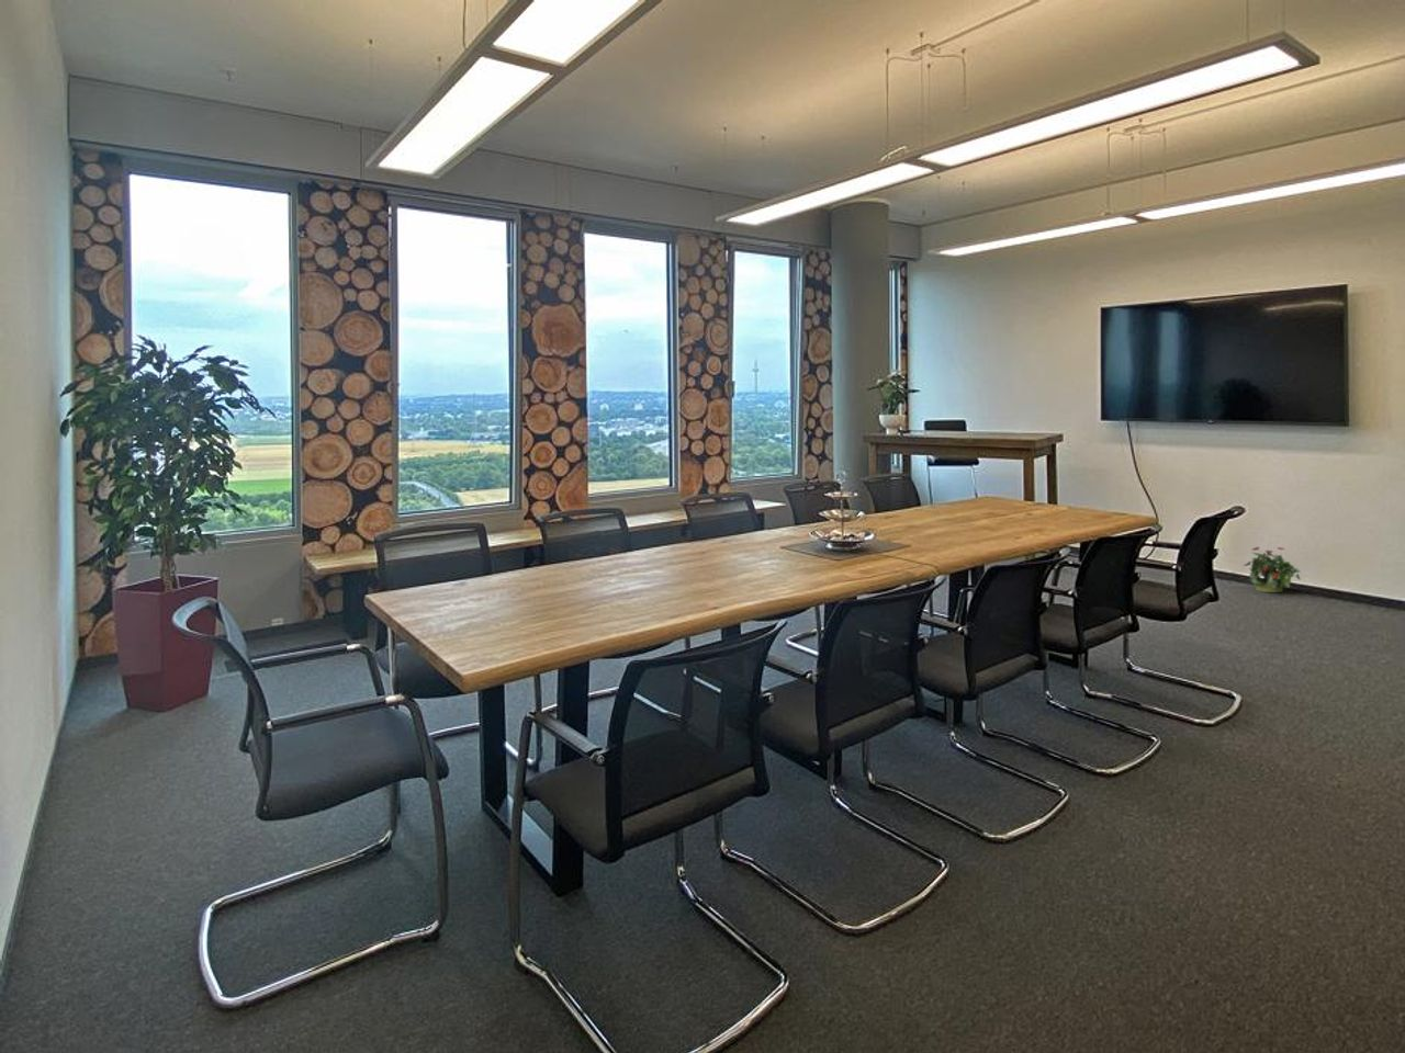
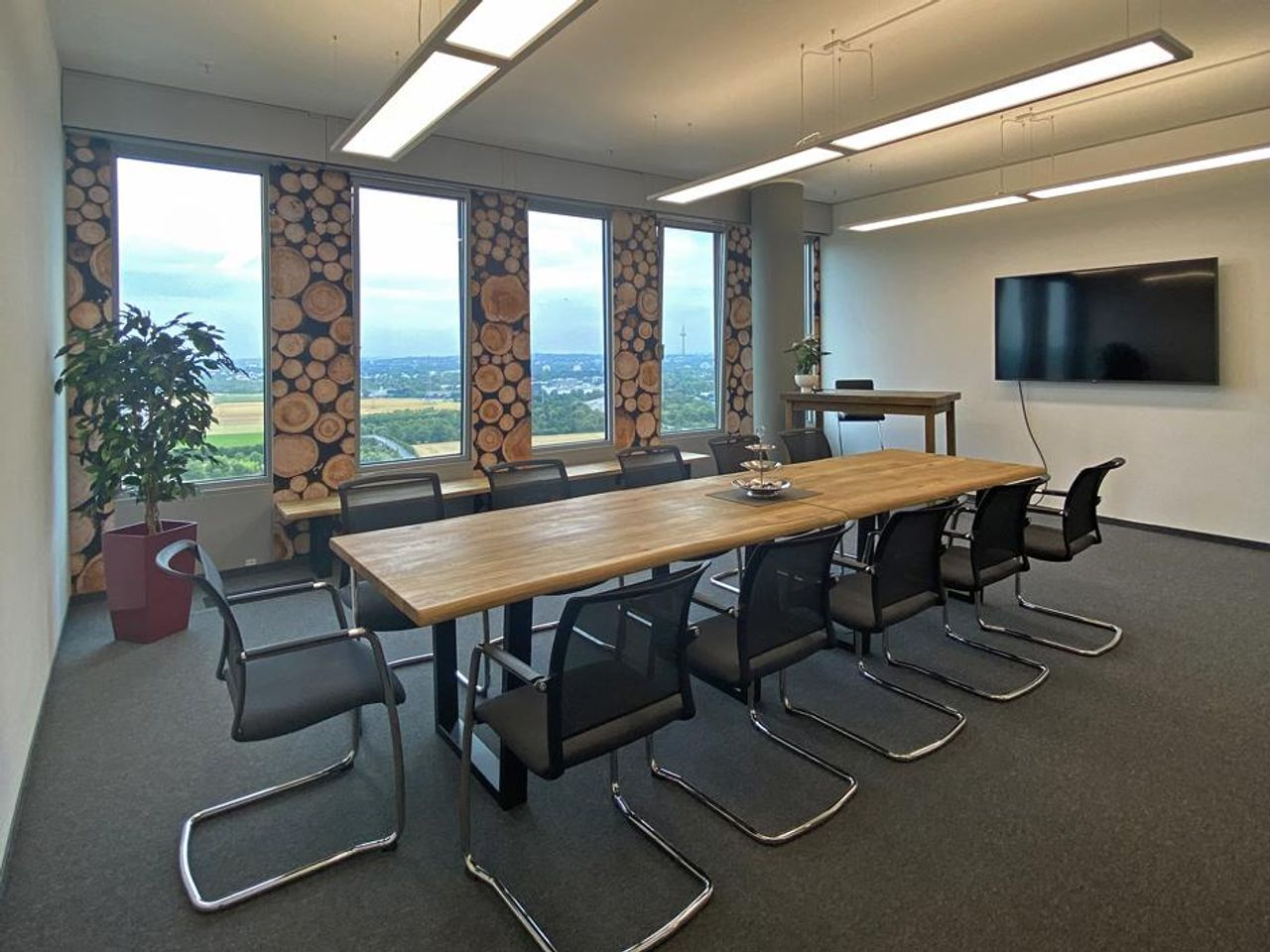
- potted plant (1273, 570)
